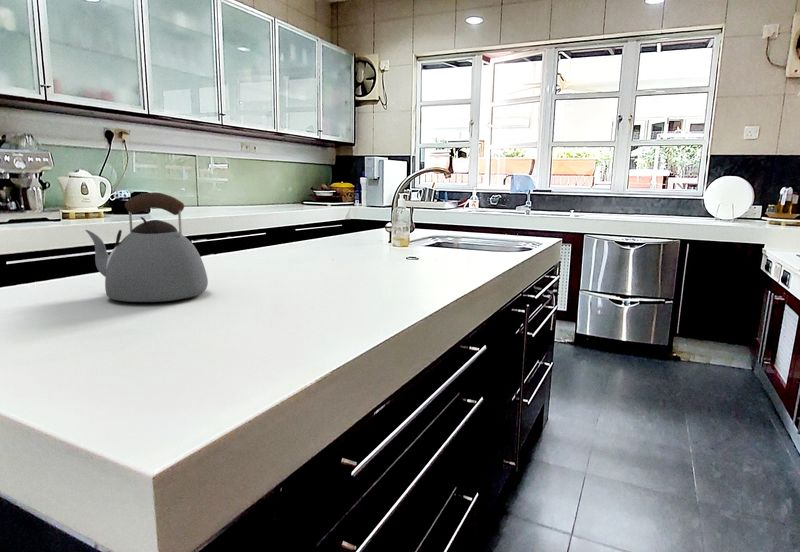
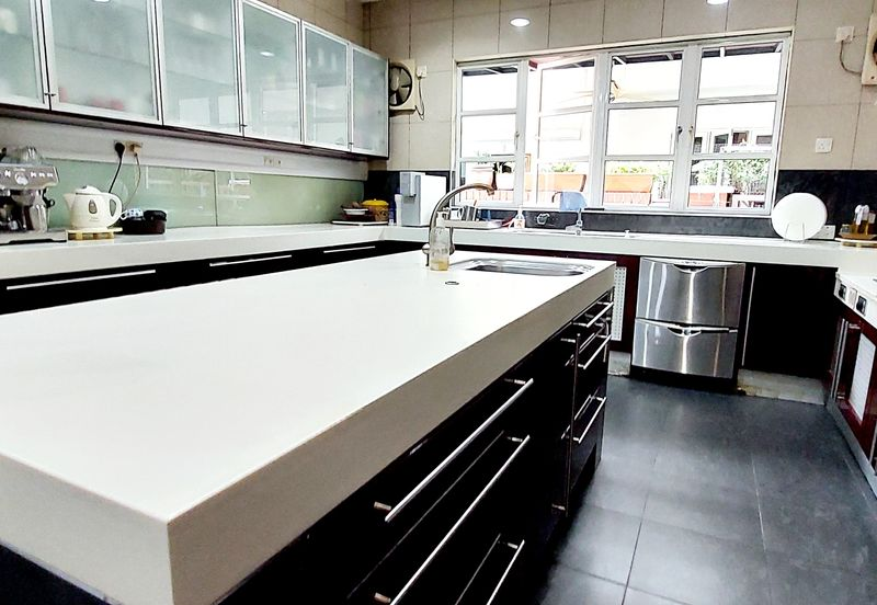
- kettle (142, 244)
